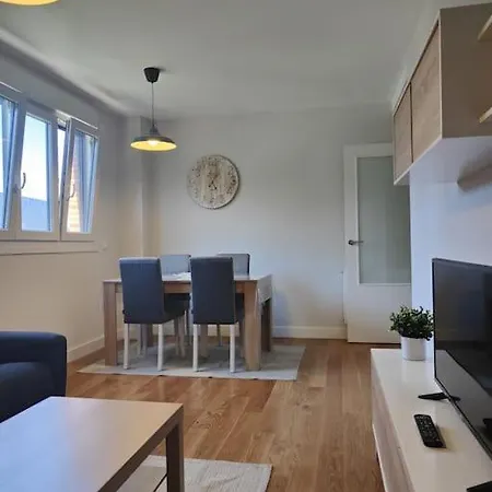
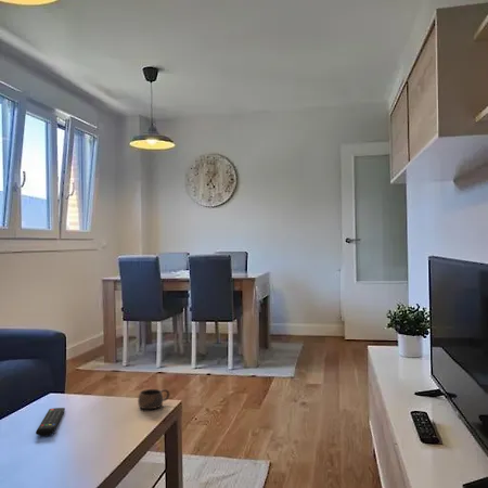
+ remote control (51, 420)
+ cup (154, 398)
